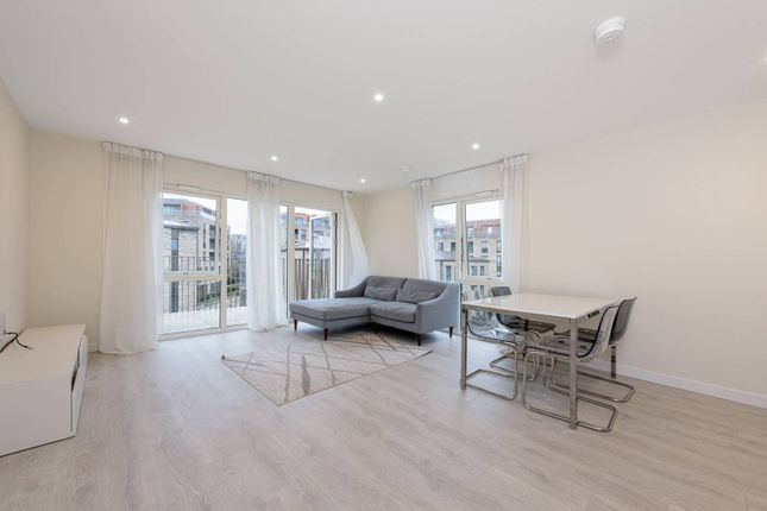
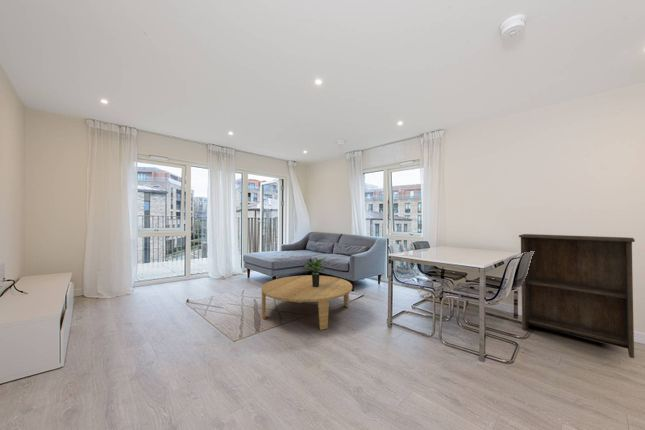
+ coffee table (307, 298)
+ bookshelf (572, 287)
+ potted plant (315, 271)
